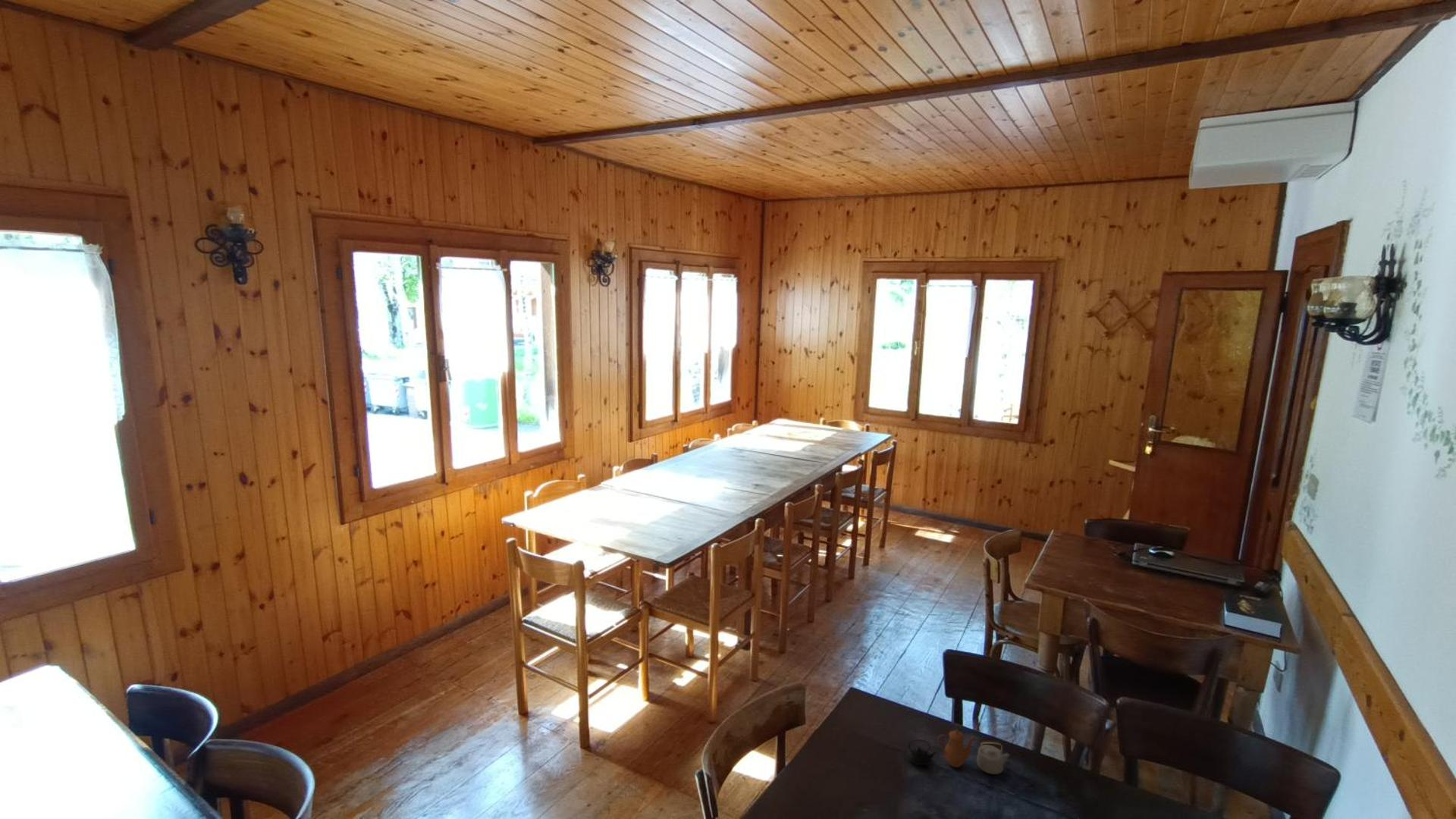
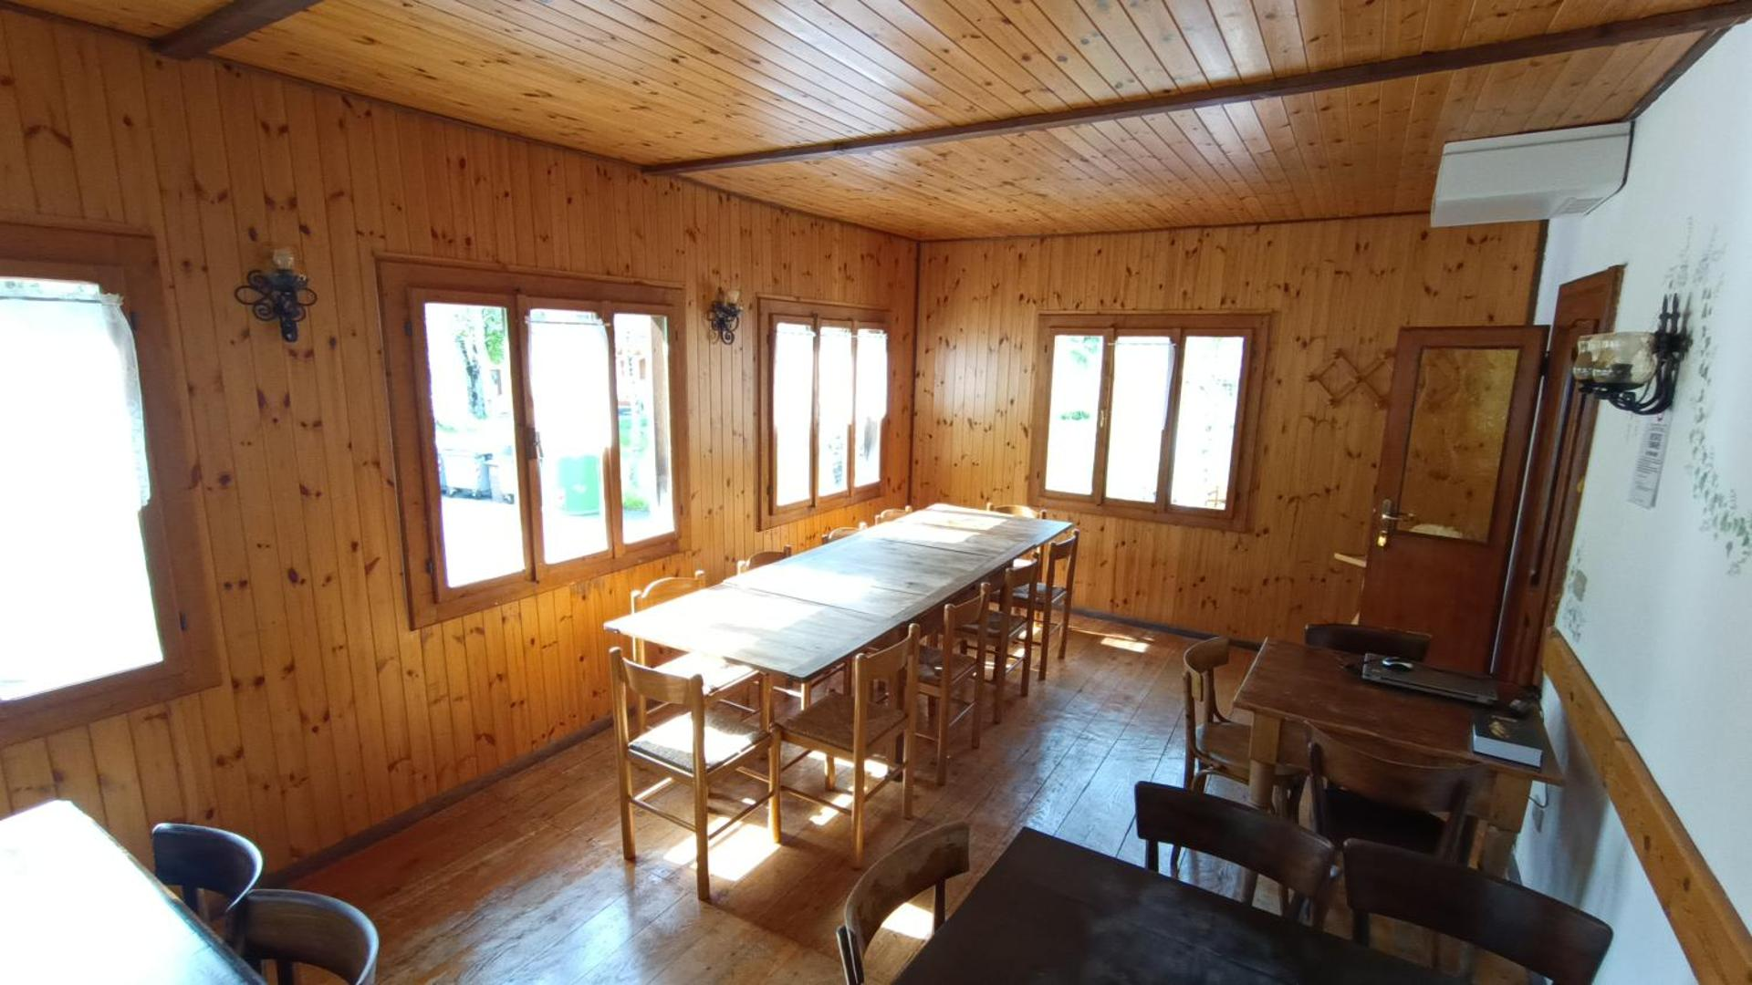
- teapot (958, 746)
